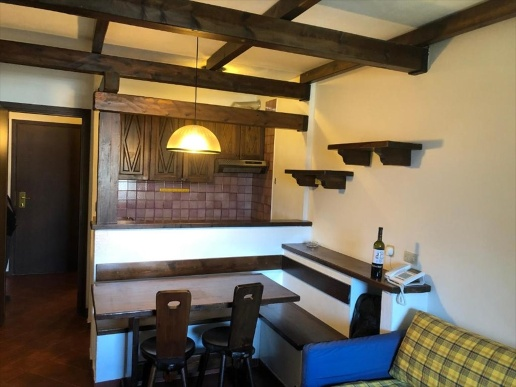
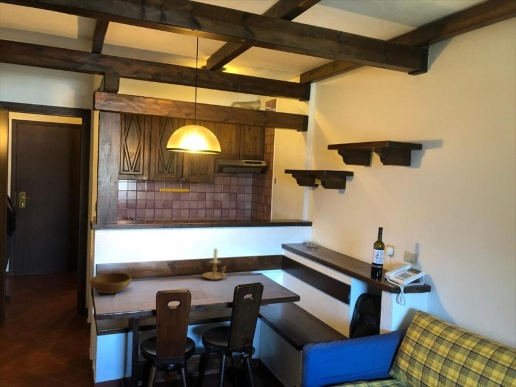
+ bowl (110, 284)
+ candle holder (215, 263)
